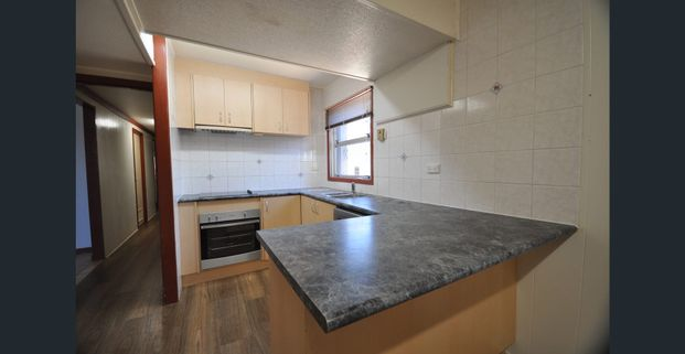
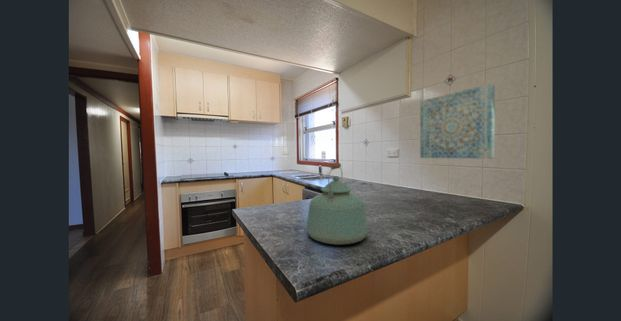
+ wall art (452, 126)
+ kettle (337, 197)
